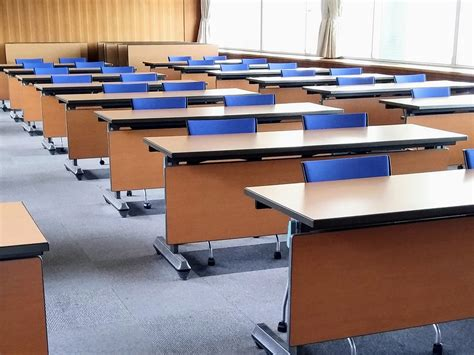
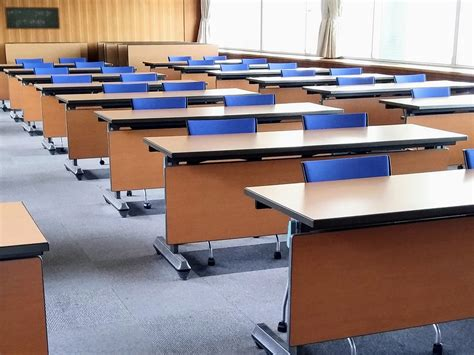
+ blackboard (32, 18)
